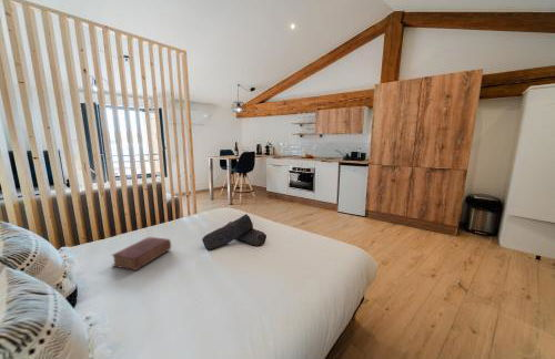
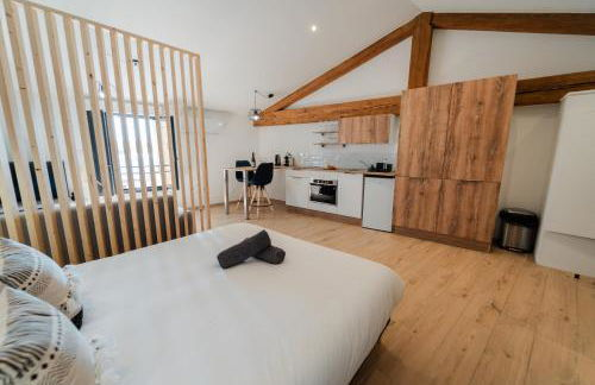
- book (143, 252)
